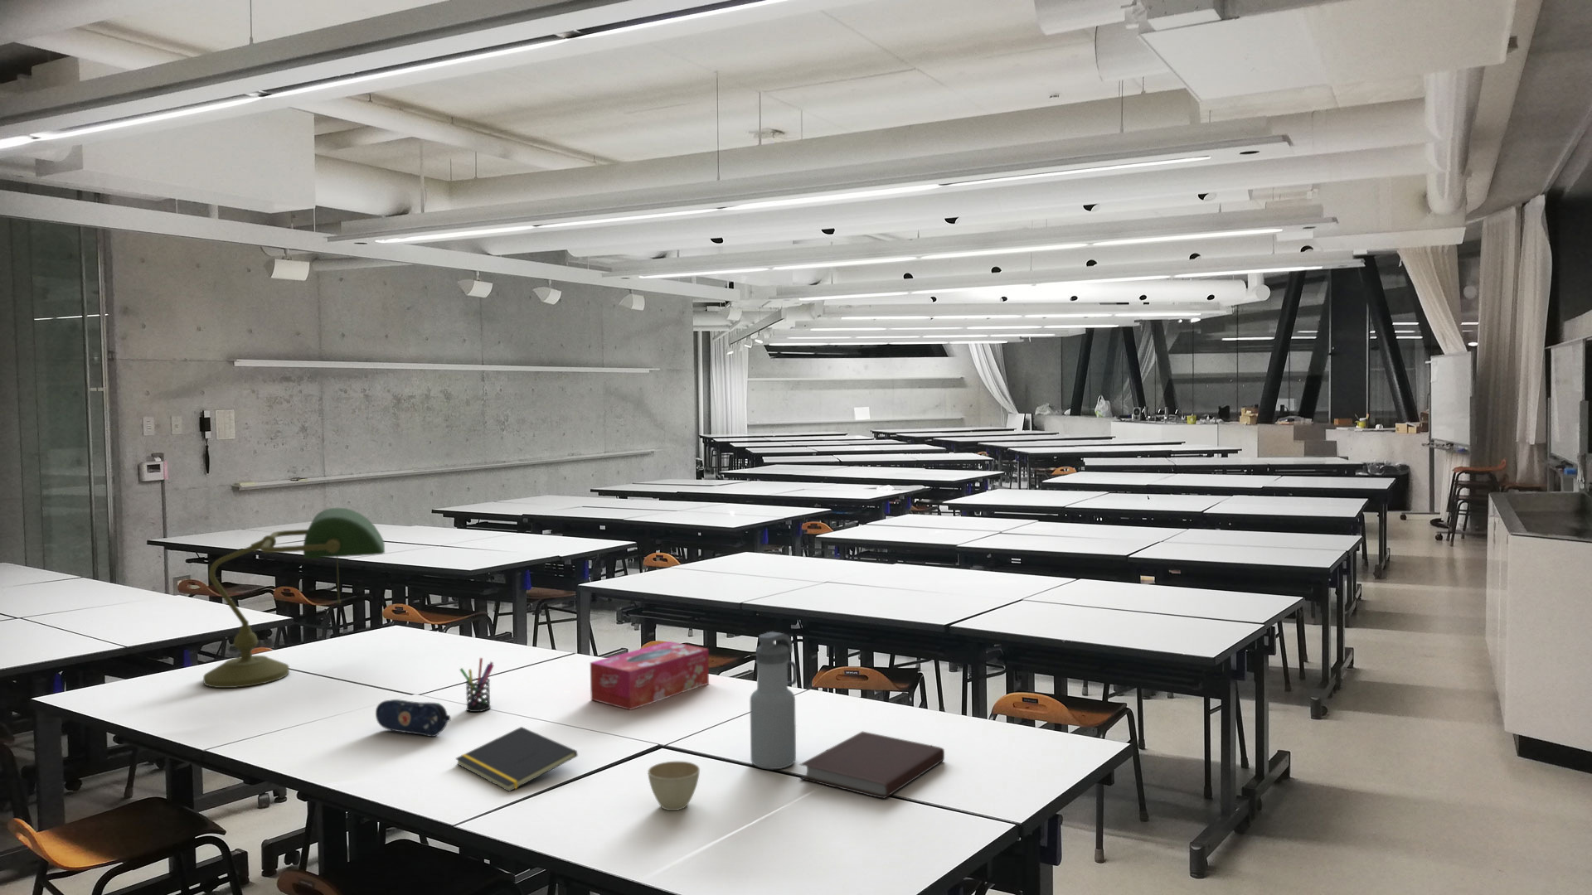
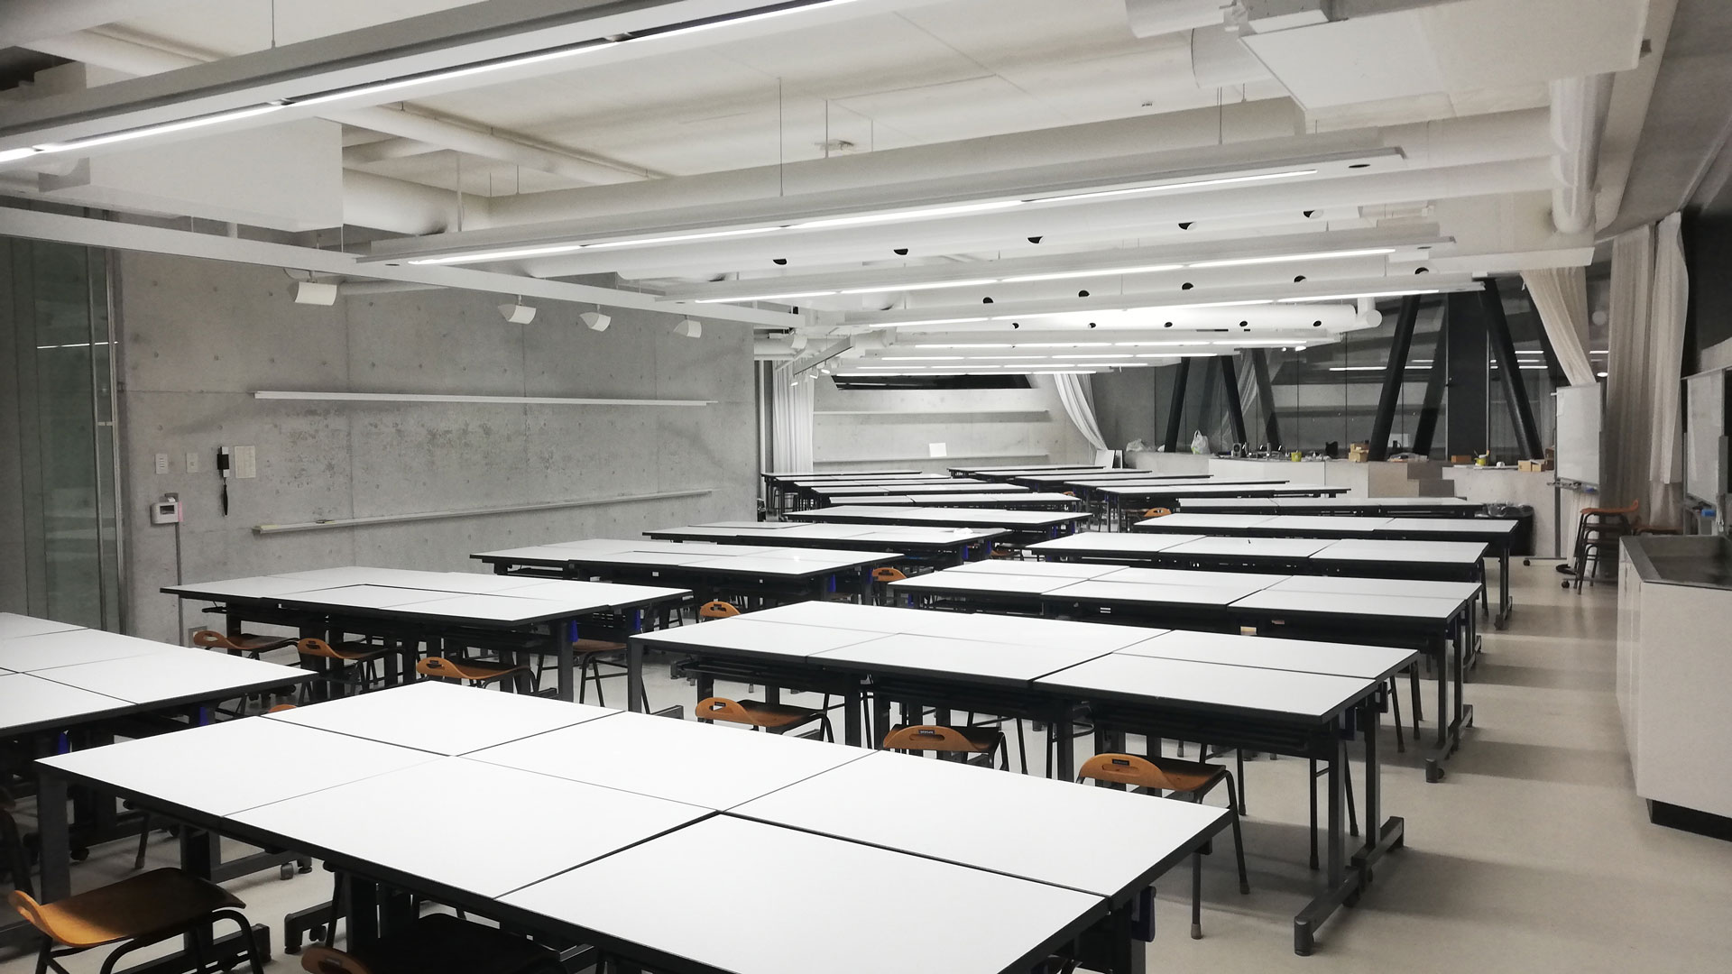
- desk lamp (304, 557)
- notebook (874, 763)
- flower pot (675, 787)
- water bottle (773, 698)
- pen holder (476, 684)
- tissue box (651, 674)
- notepad (516, 756)
- pencil case (410, 717)
